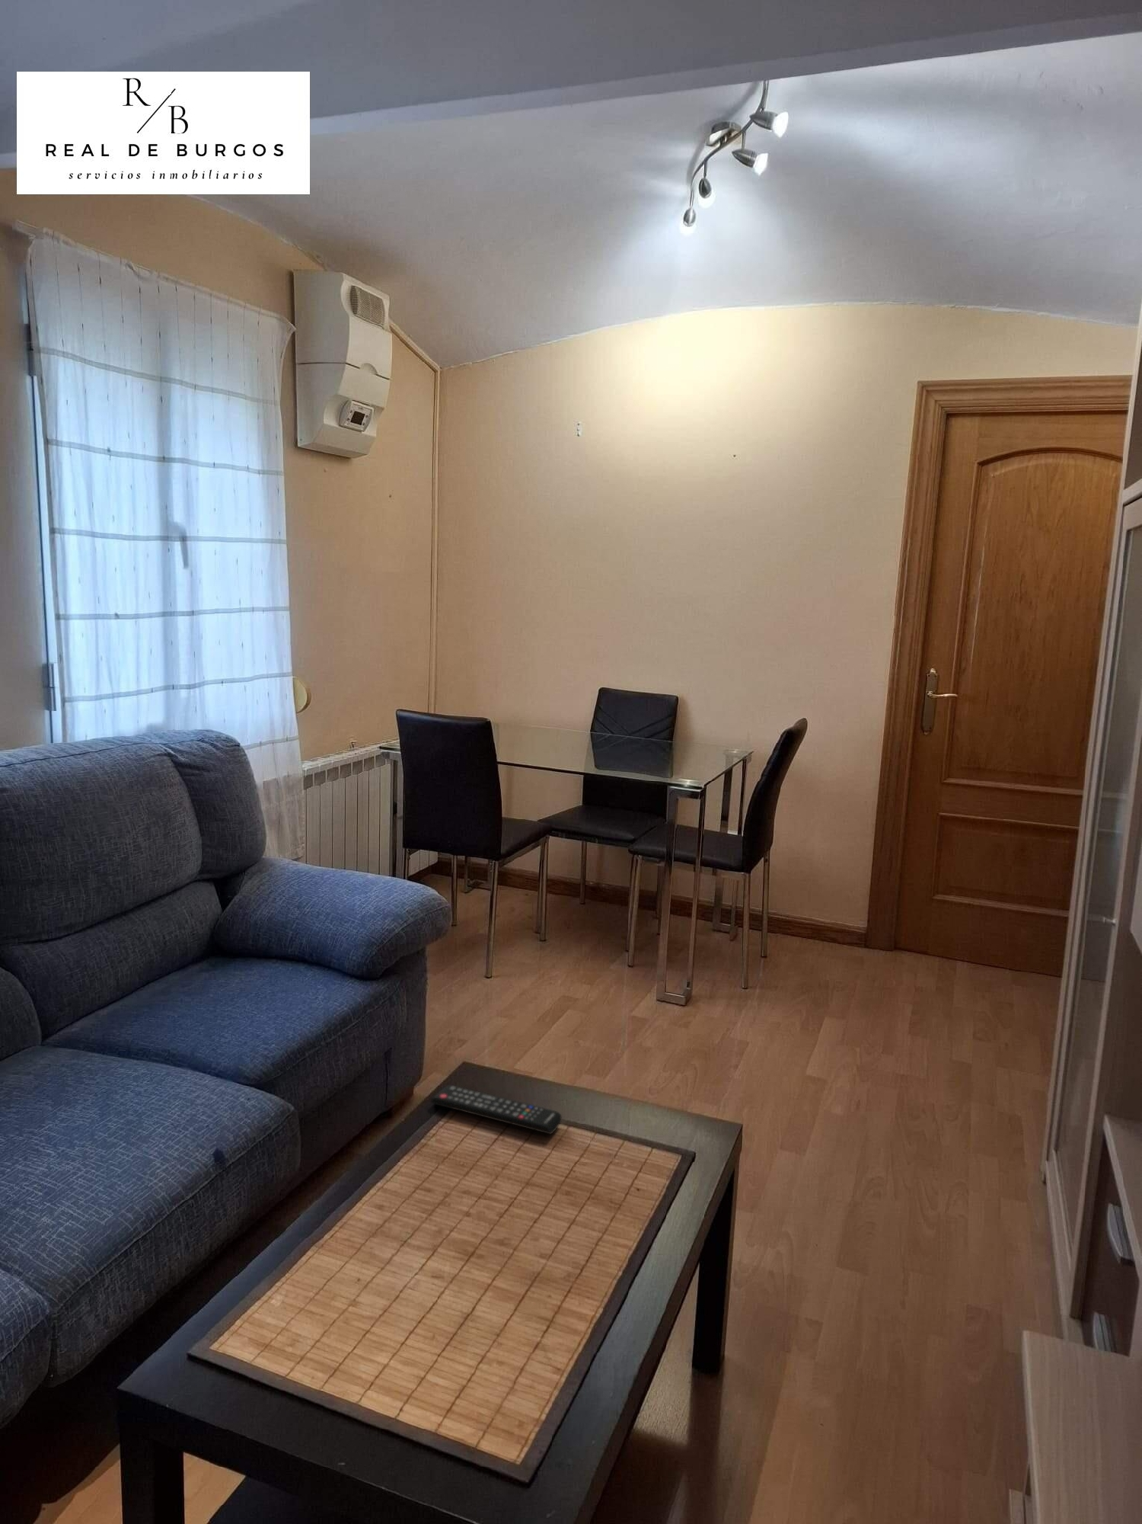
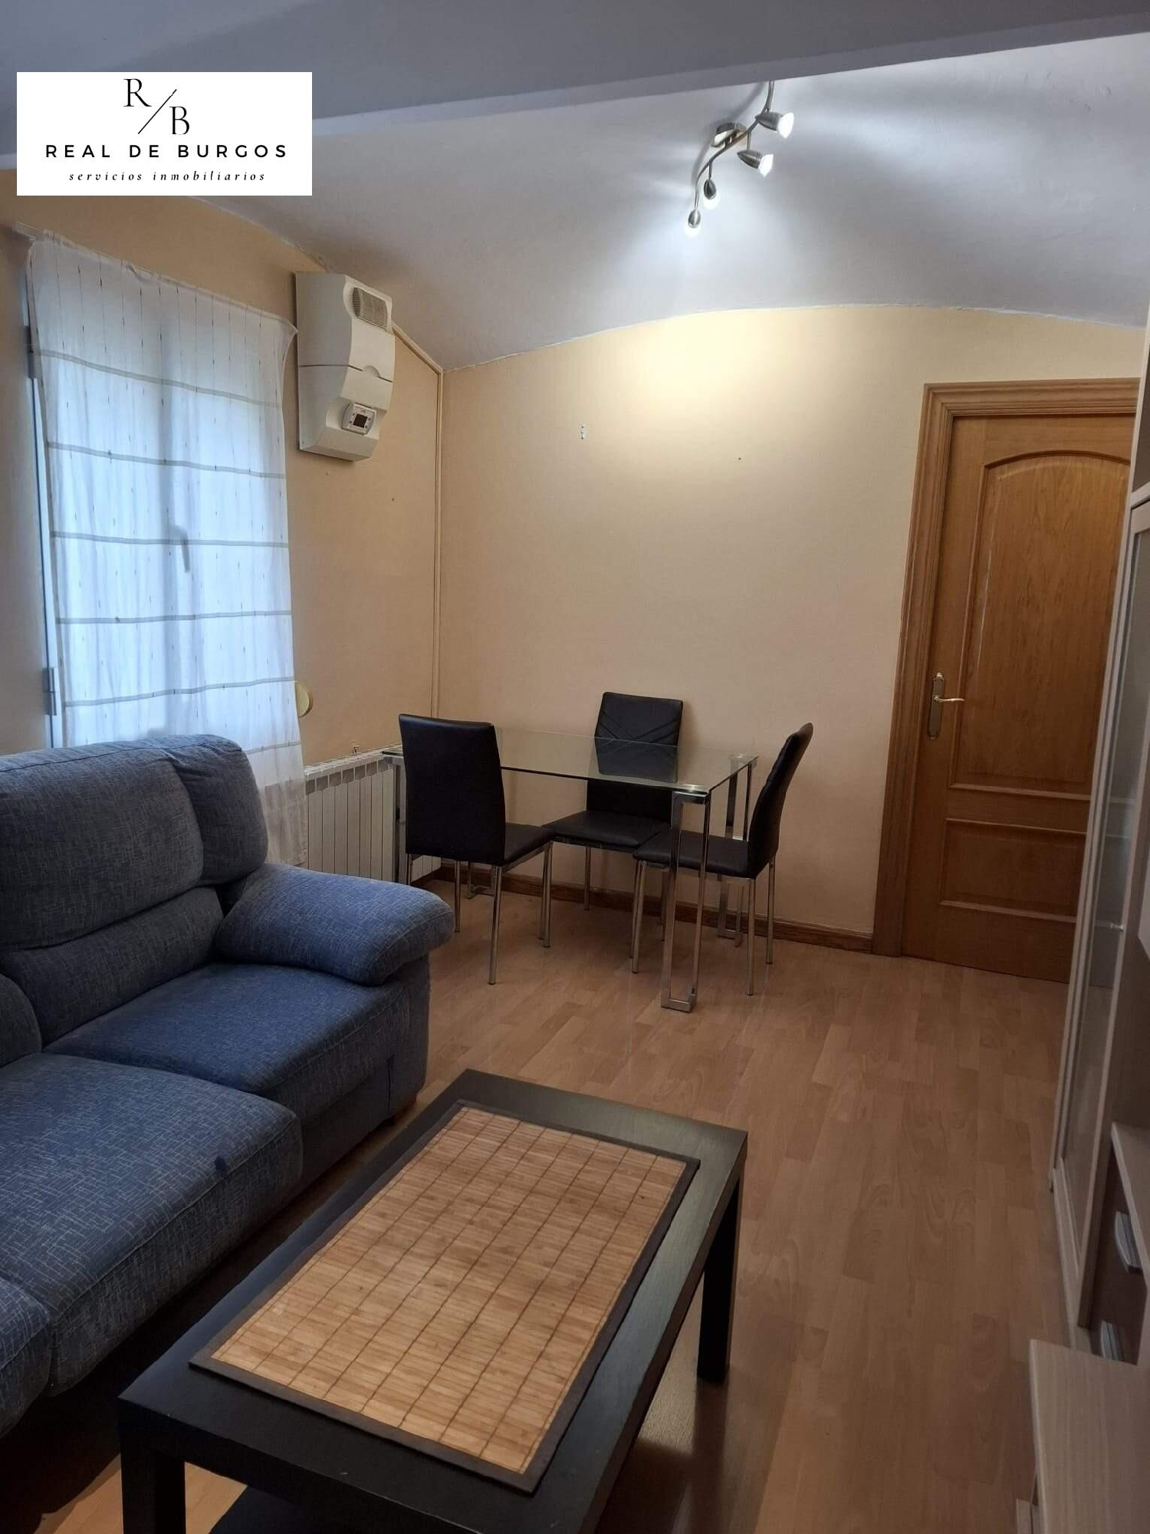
- remote control (495, 1110)
